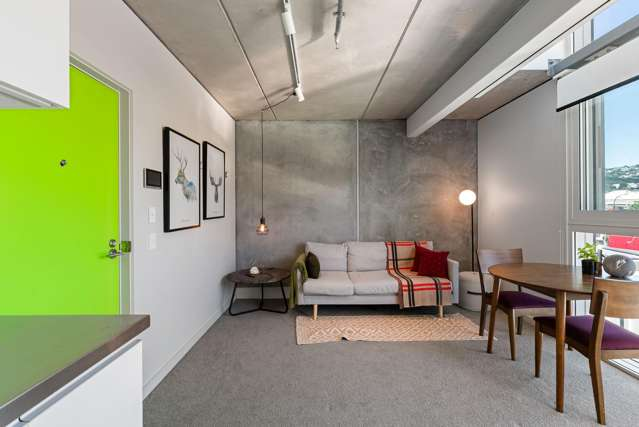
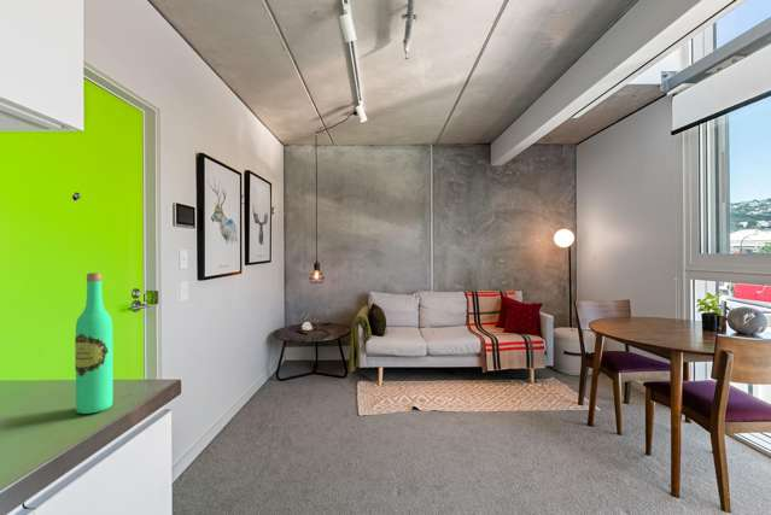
+ wine bottle (94, 340)
